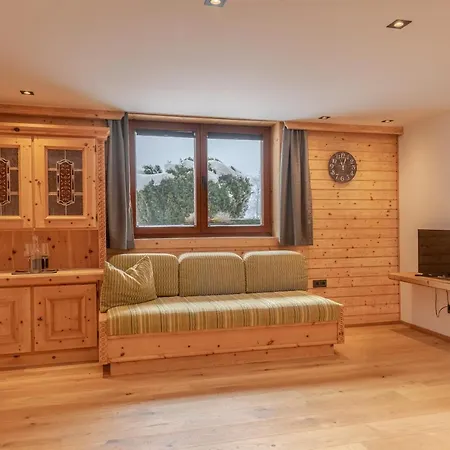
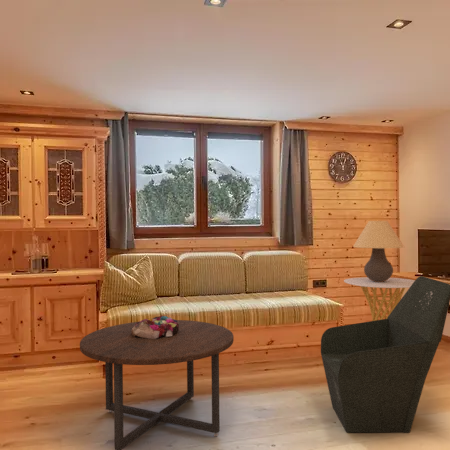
+ armchair (381, 349)
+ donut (155, 325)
+ side table (381, 319)
+ coffee table (159, 364)
+ table lamp (378, 251)
